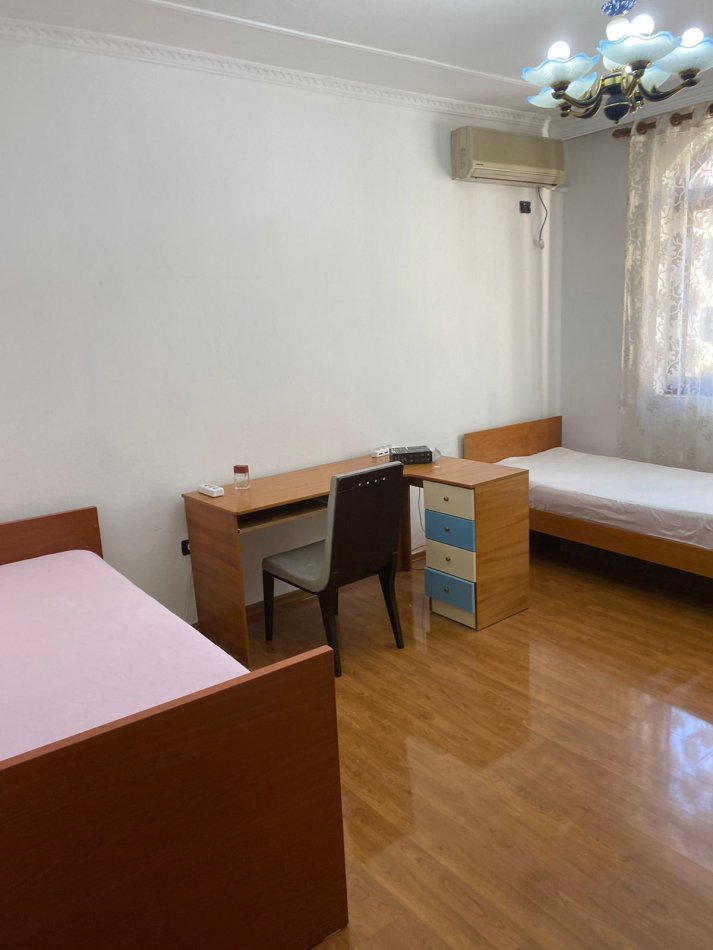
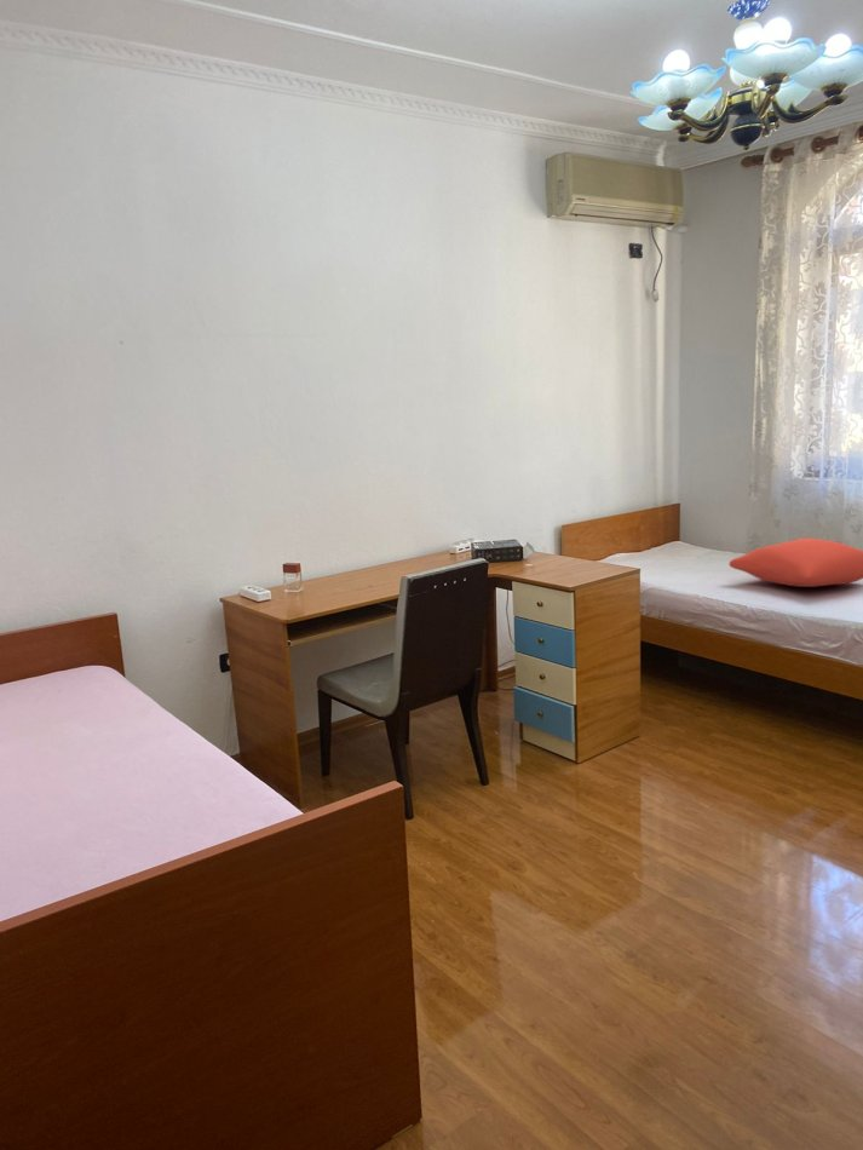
+ cushion (804, 563)
